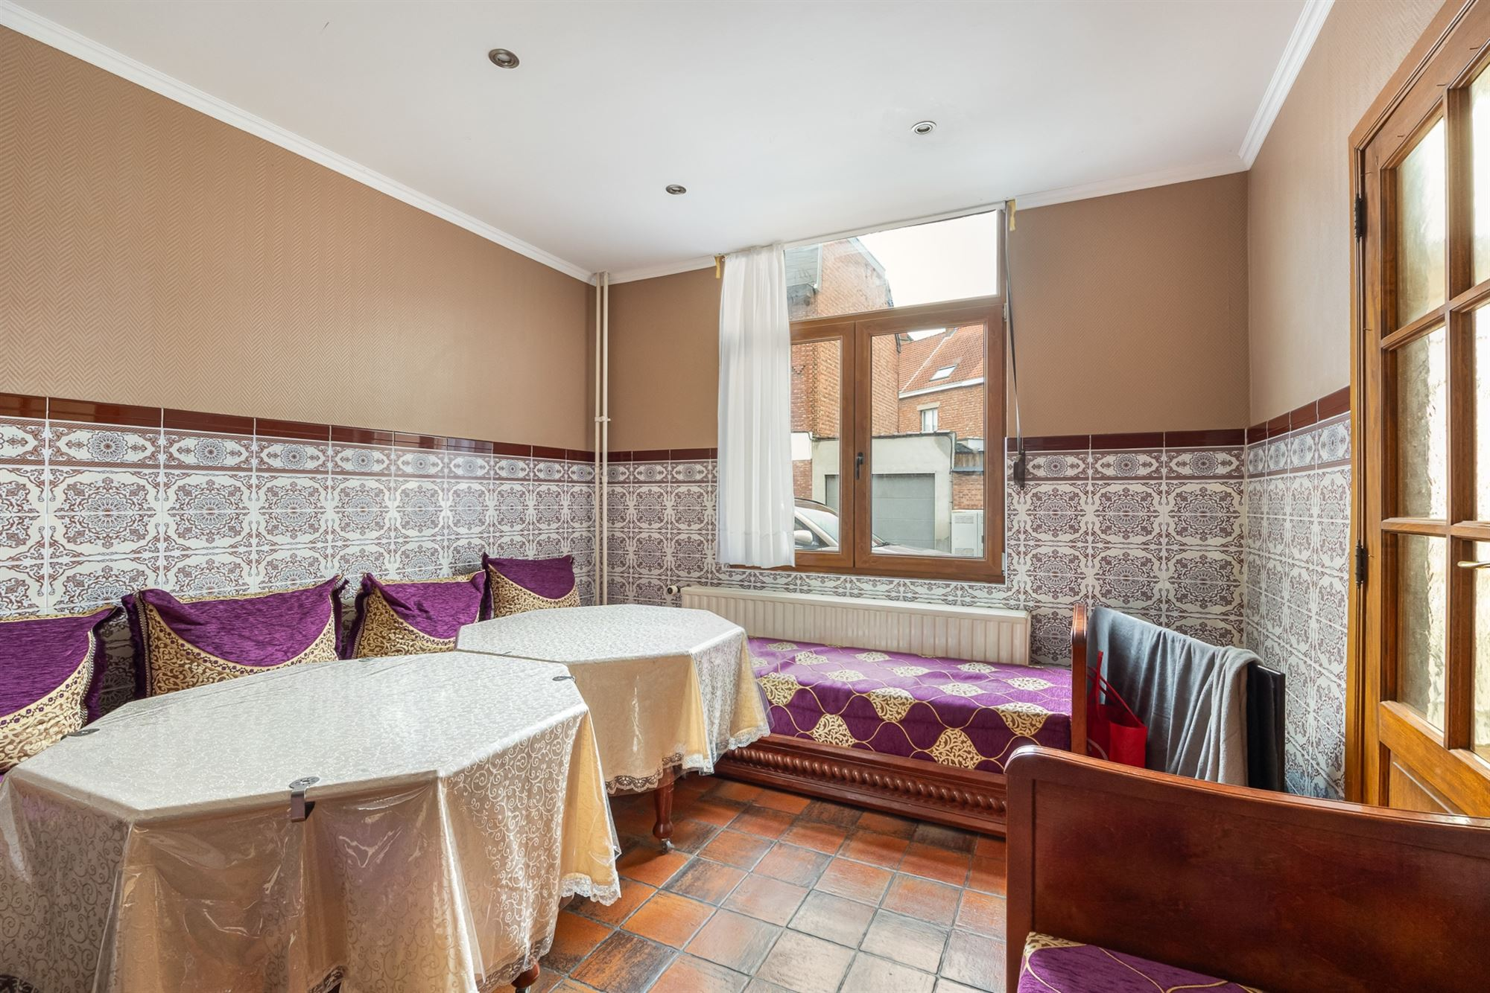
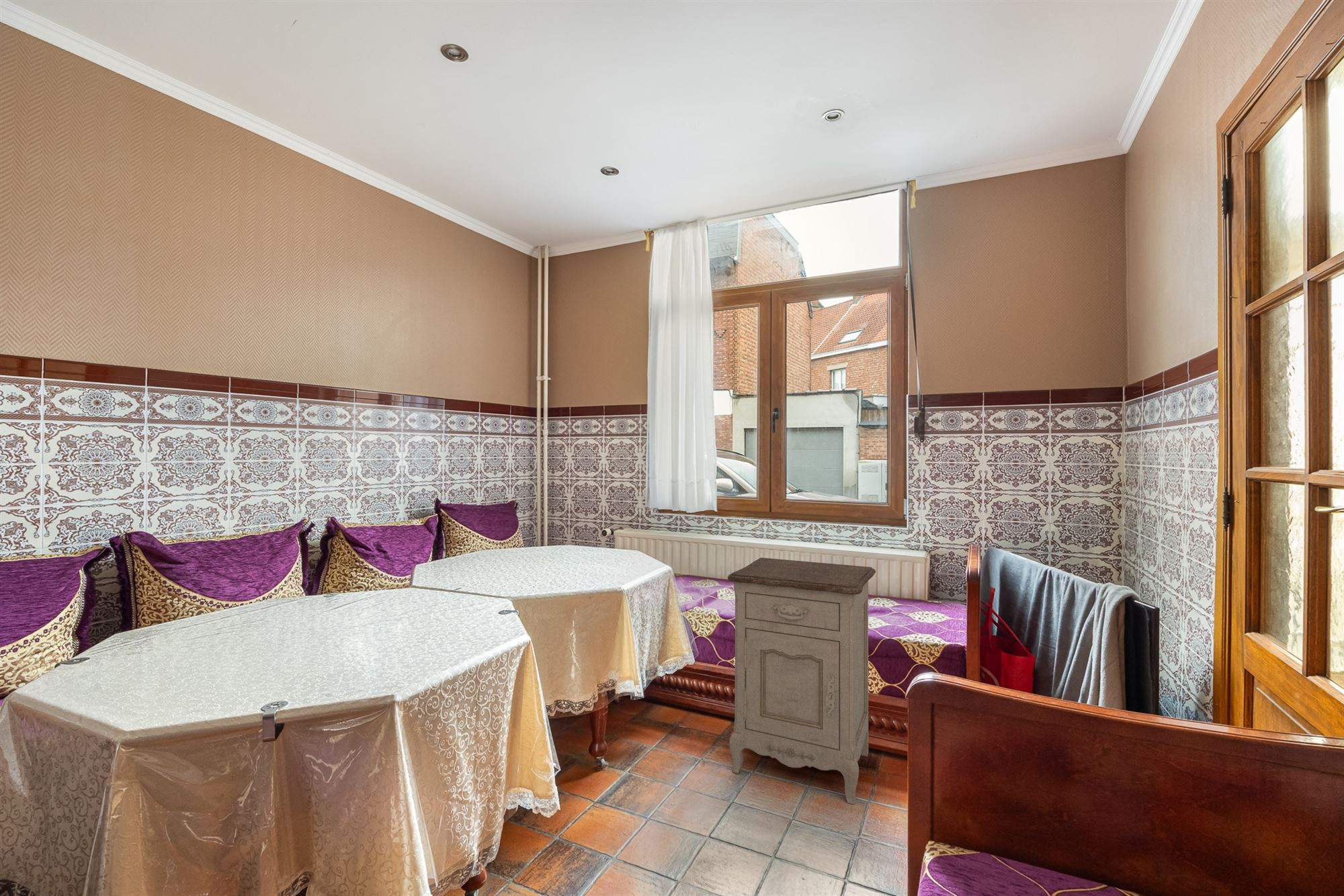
+ nightstand (800, 669)
